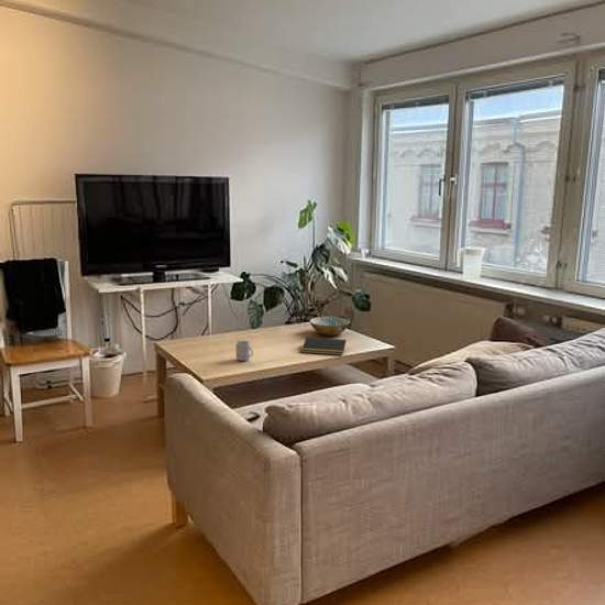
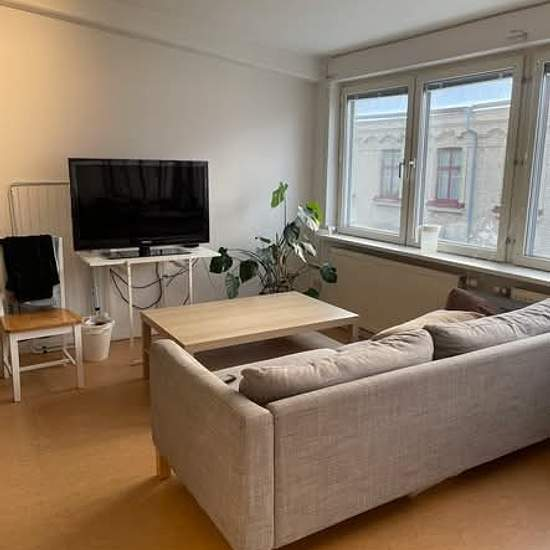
- notepad (323, 345)
- mug (244, 349)
- bowl (329, 327)
